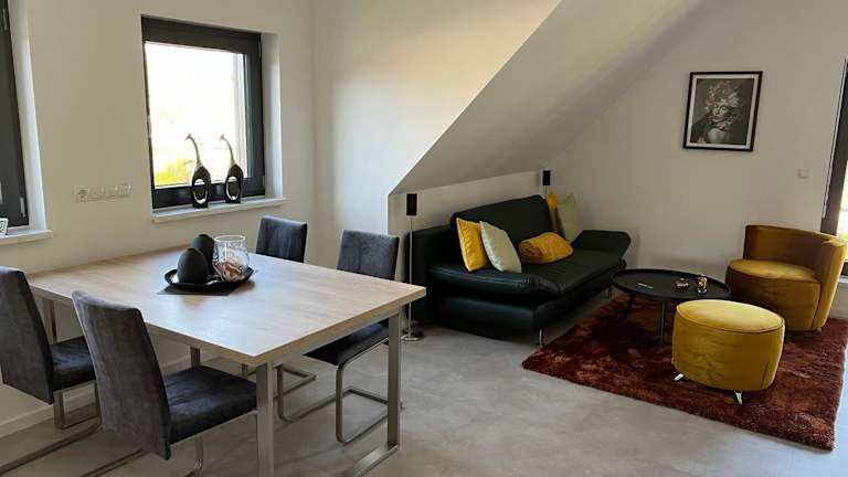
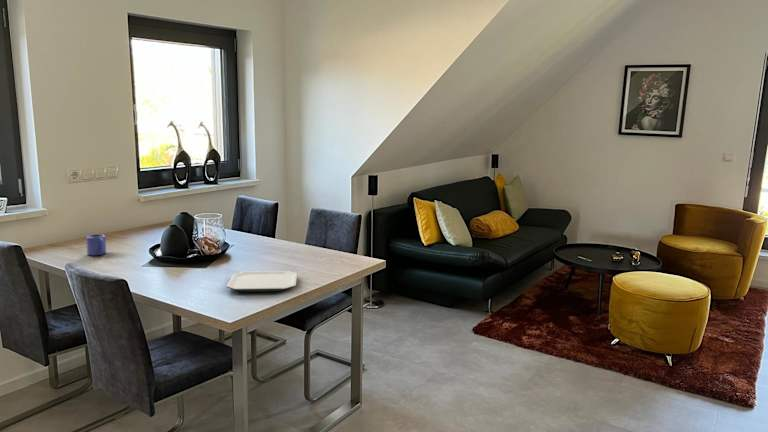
+ mug (97, 245)
+ plate (263, 281)
